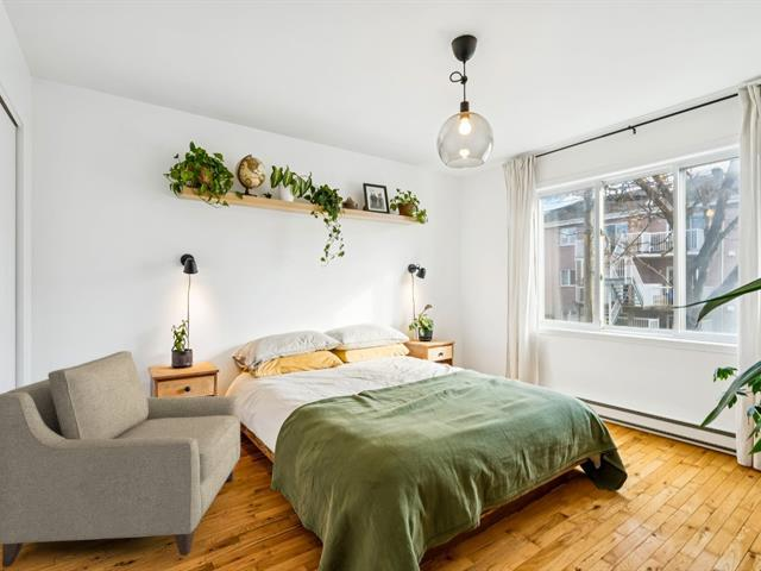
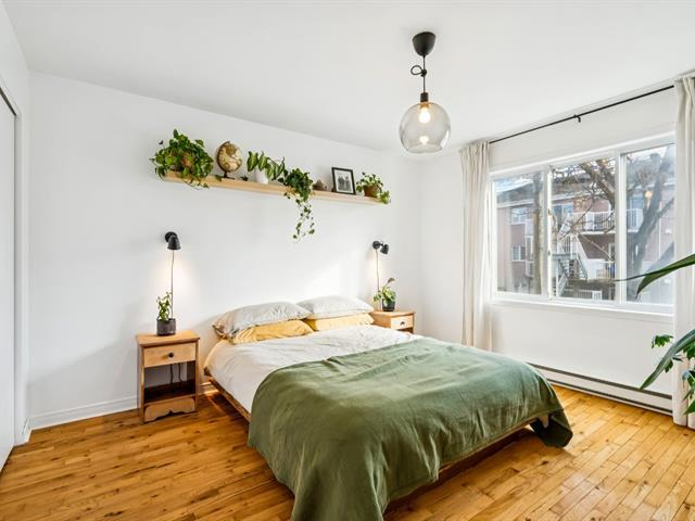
- chair (143, 437)
